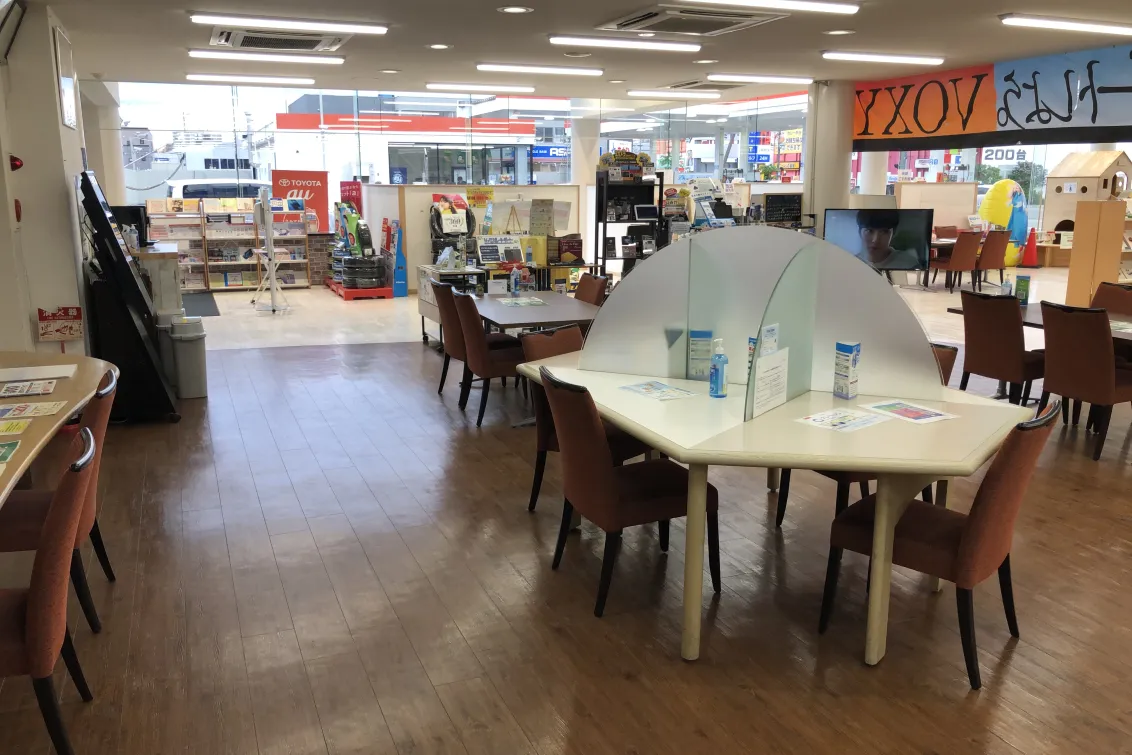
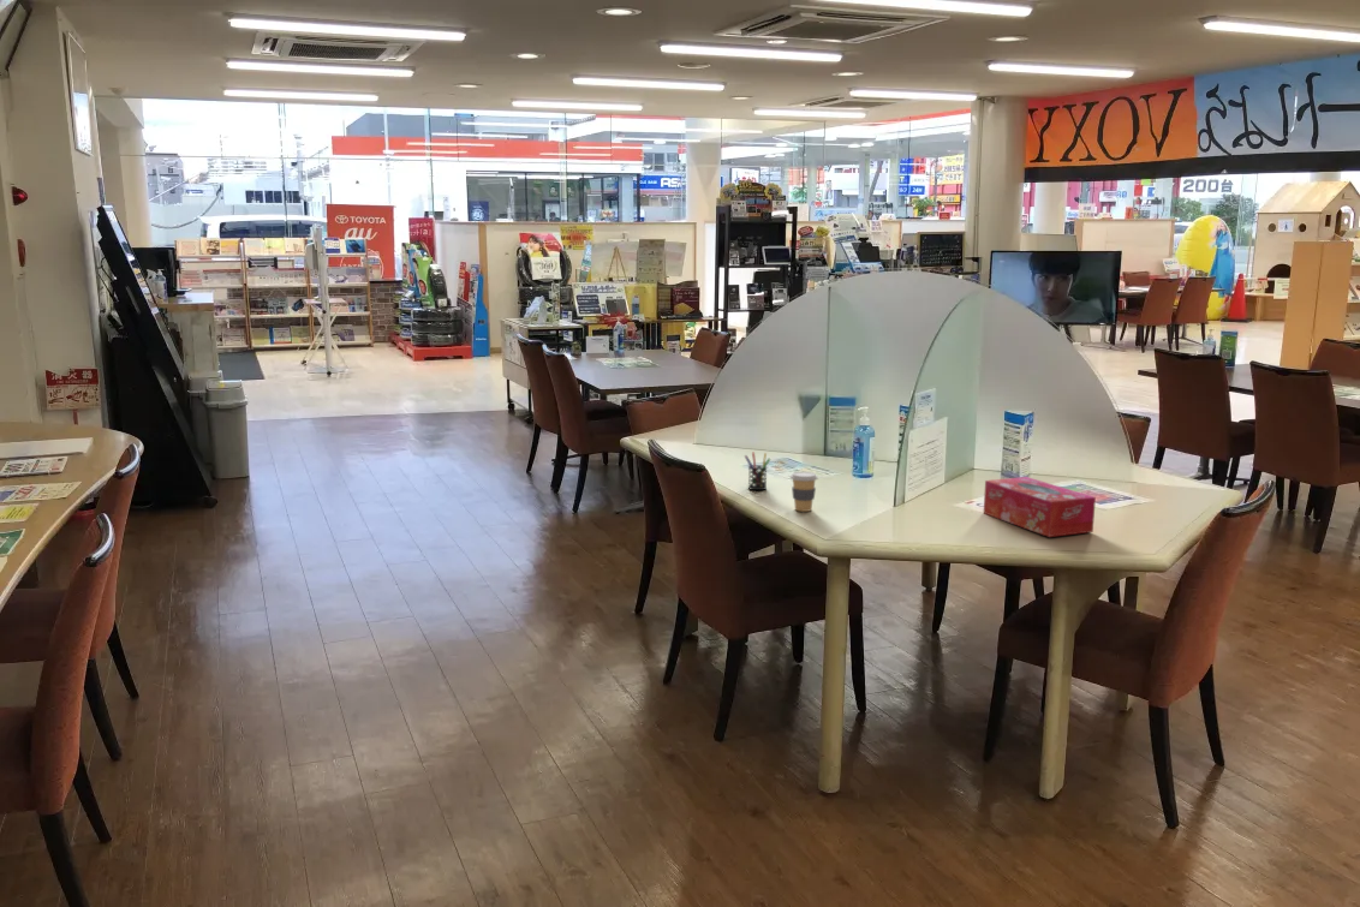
+ tissue box (1037, 505)
+ pen holder (758, 469)
+ coffee cup (803, 491)
